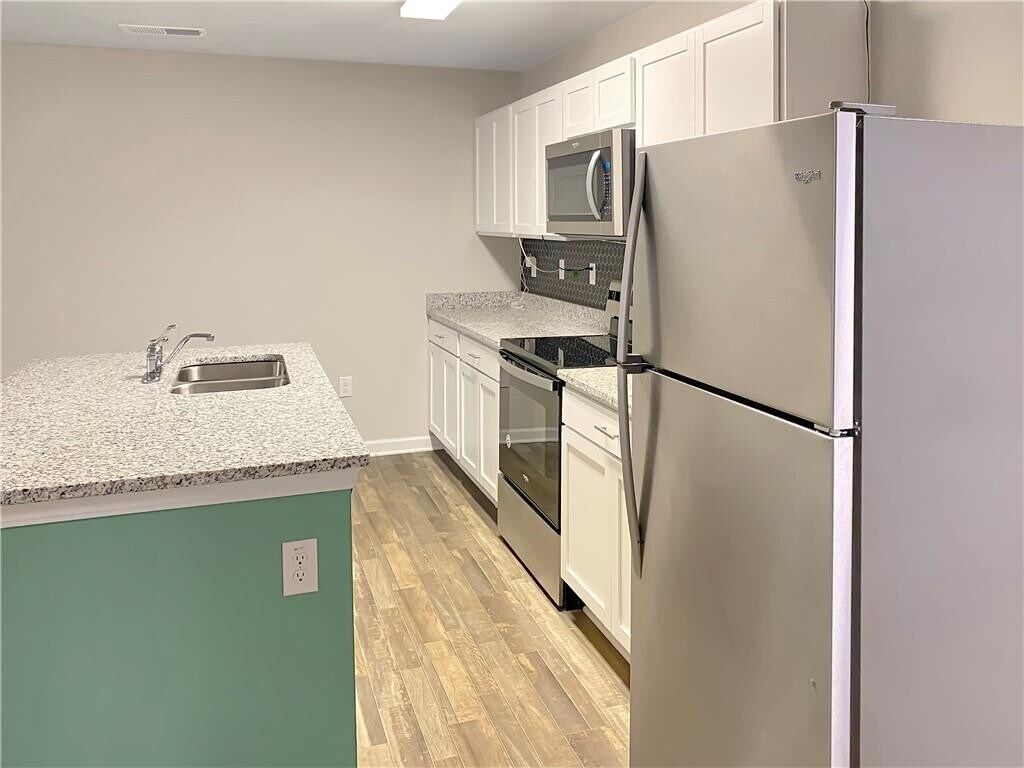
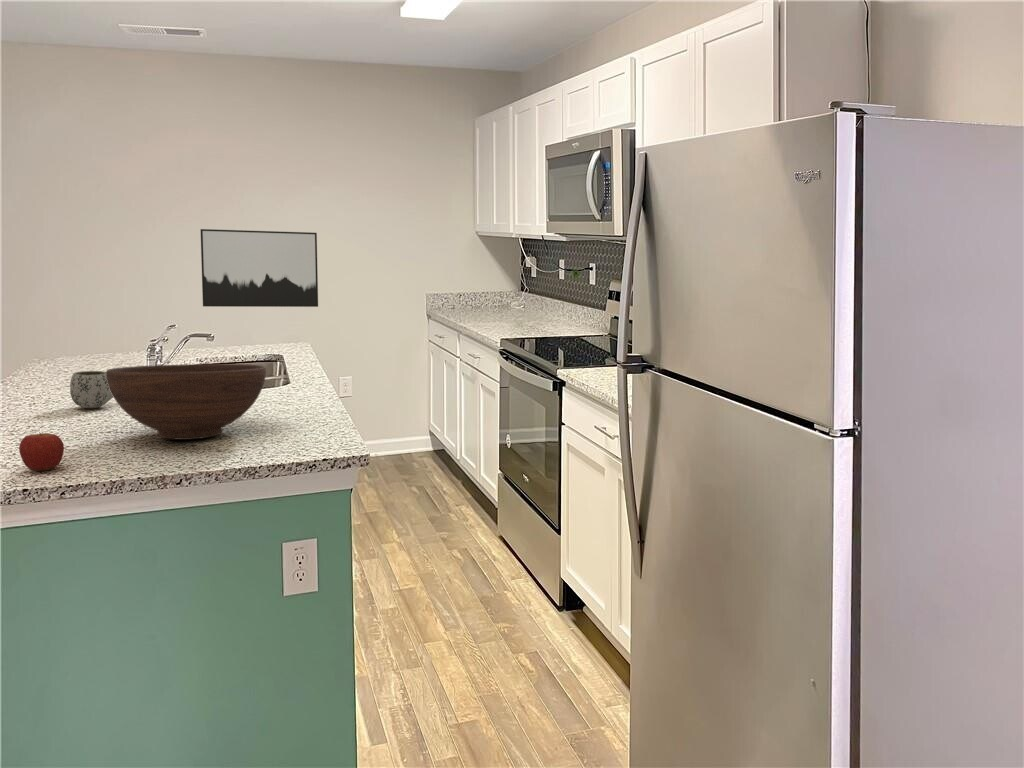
+ mug (97, 389)
+ fruit bowl (189, 402)
+ wall art (260, 268)
+ apple (41, 450)
